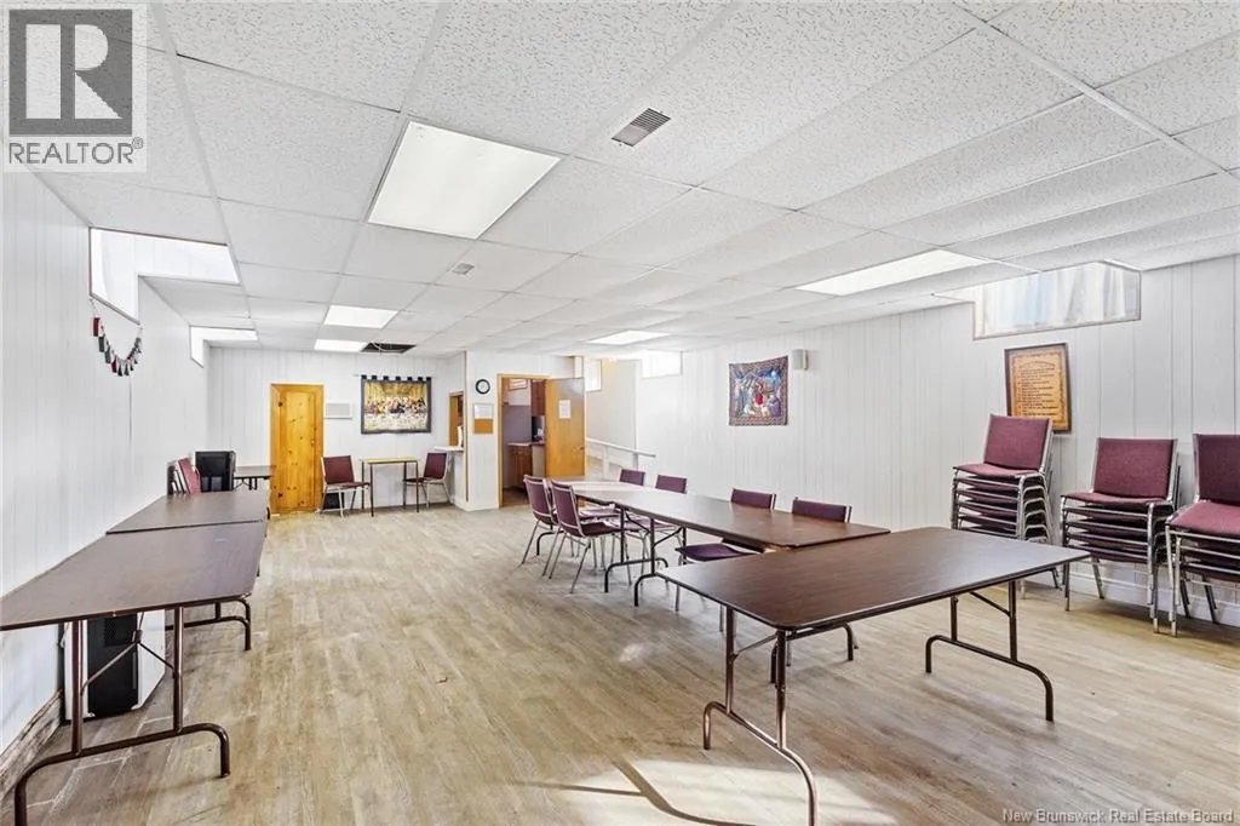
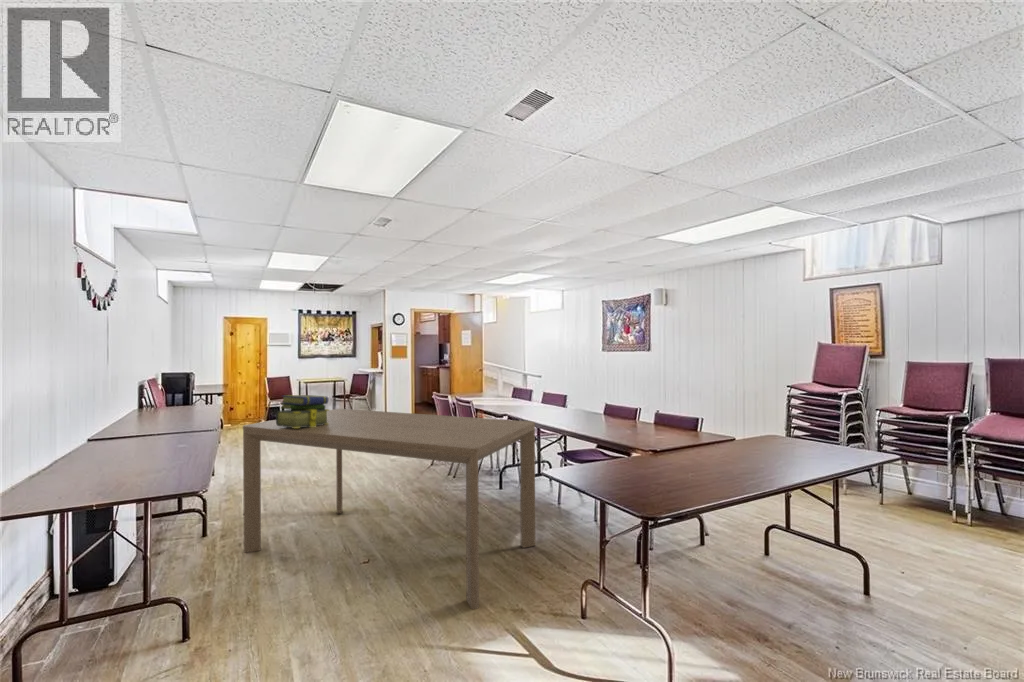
+ dining table (392, 455)
+ stack of books (303, 409)
